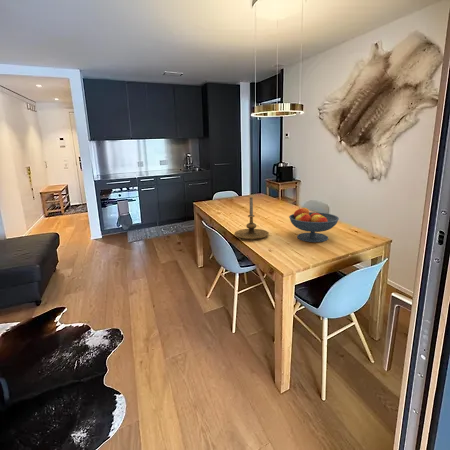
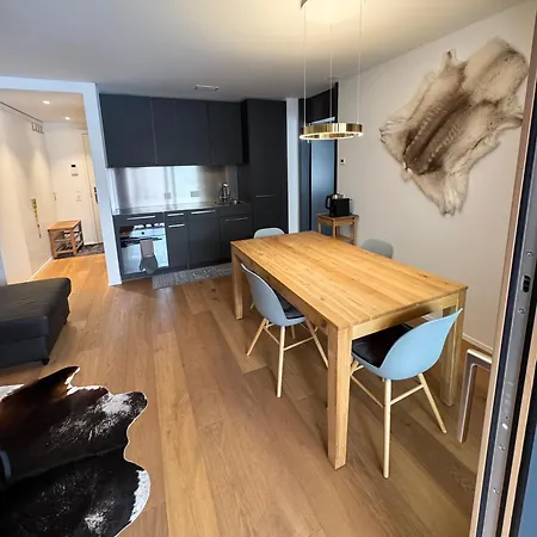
- candle holder (251, 216)
- fruit bowl (313, 223)
